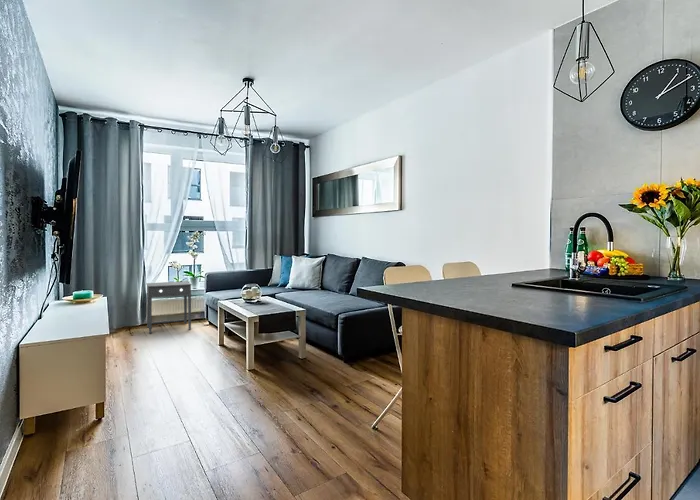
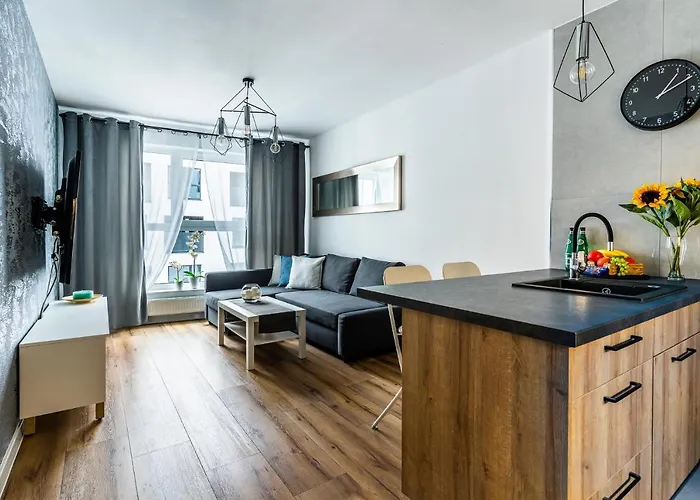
- side table (168, 296)
